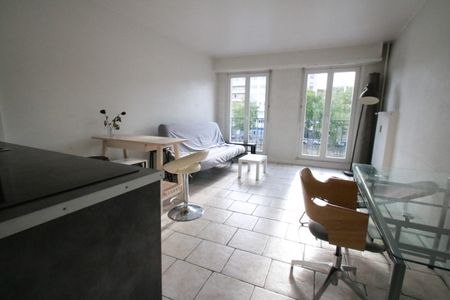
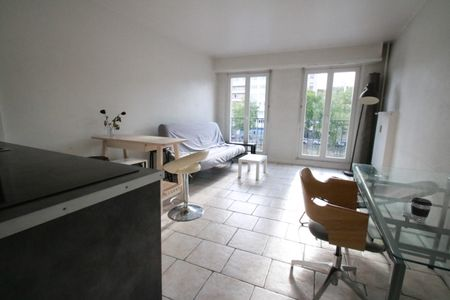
+ coffee cup (420, 210)
